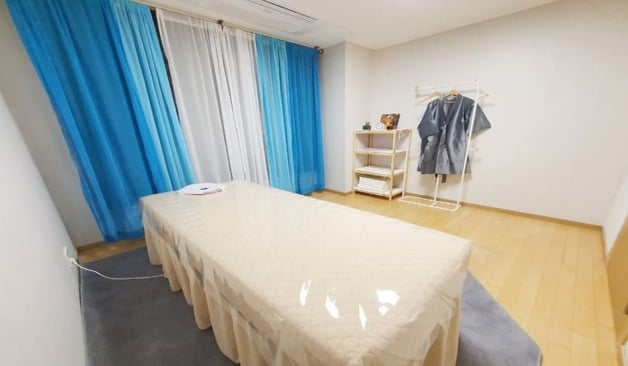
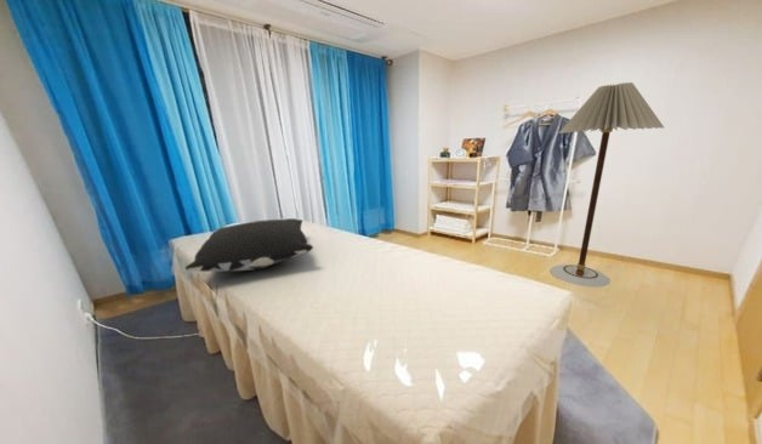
+ floor lamp (595, 189)
+ pillow (257, 240)
